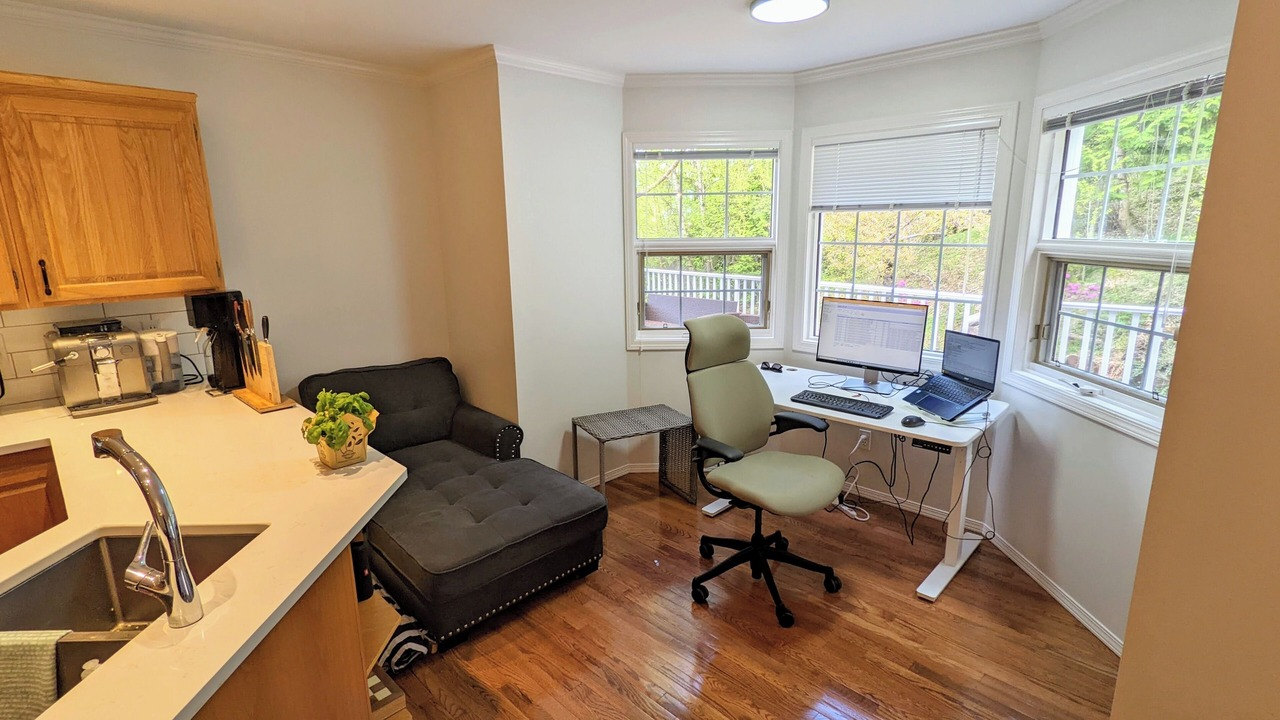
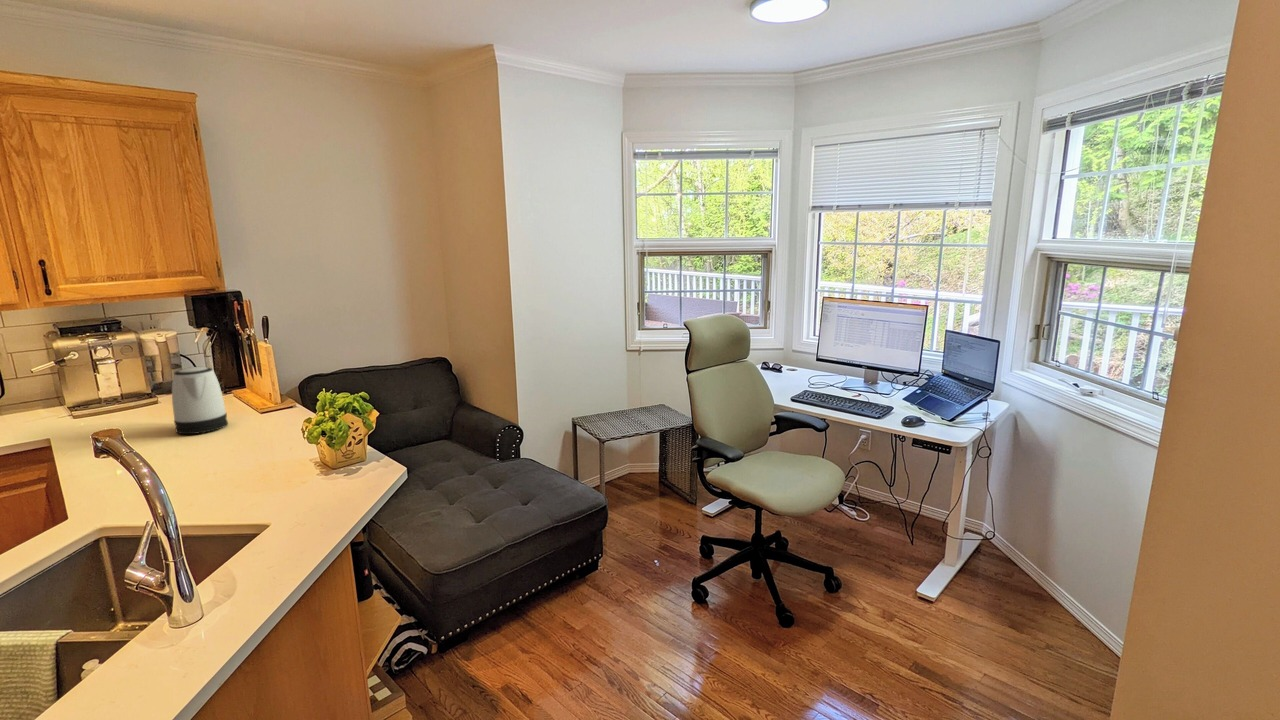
+ kettle (197, 397)
